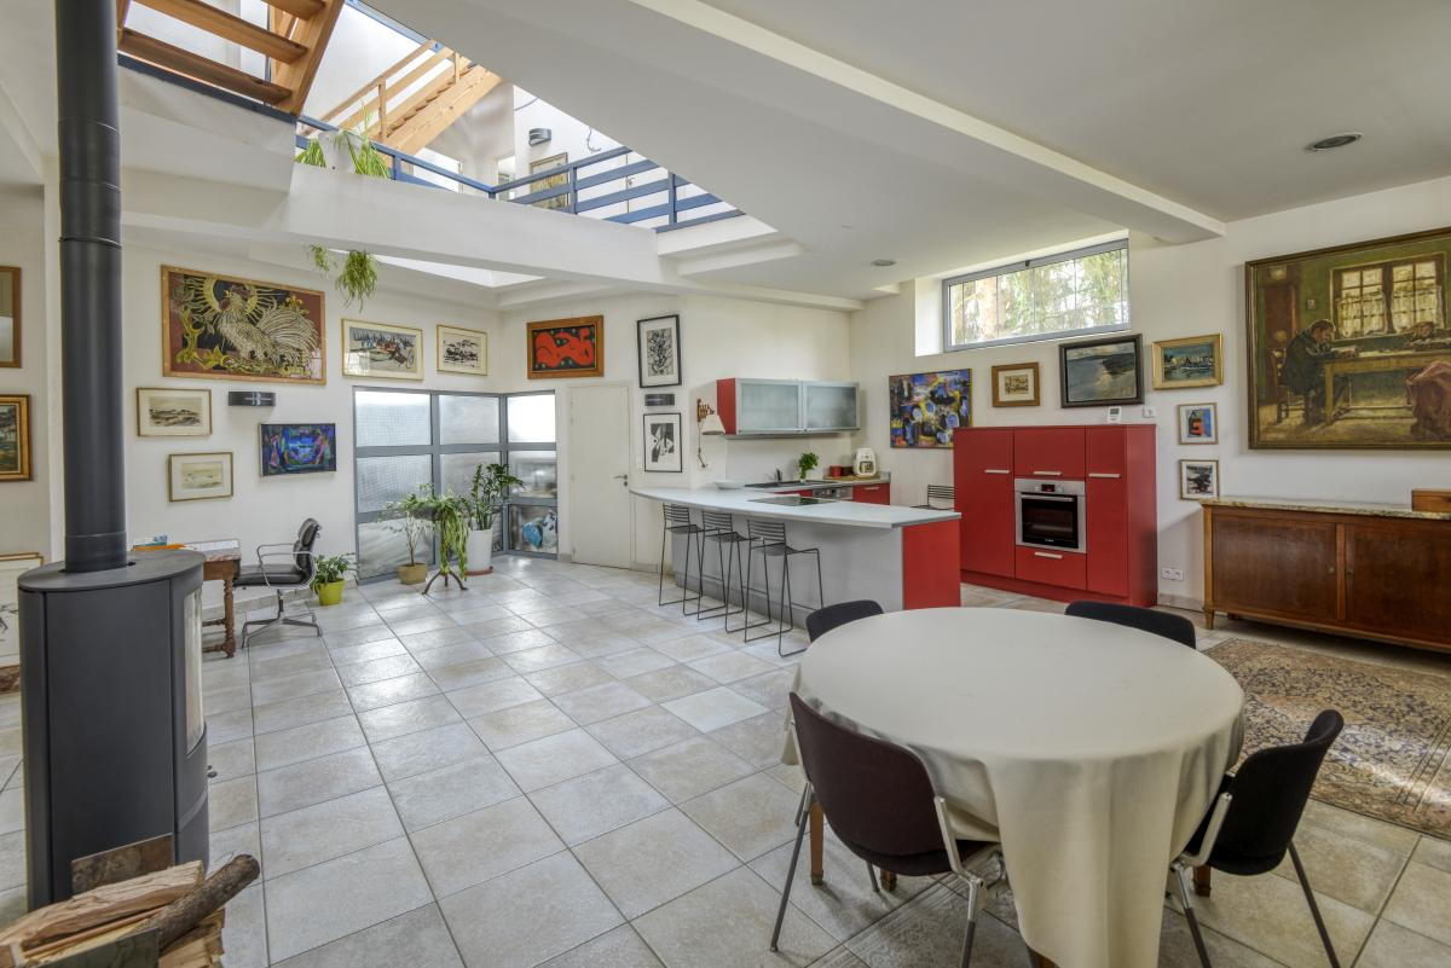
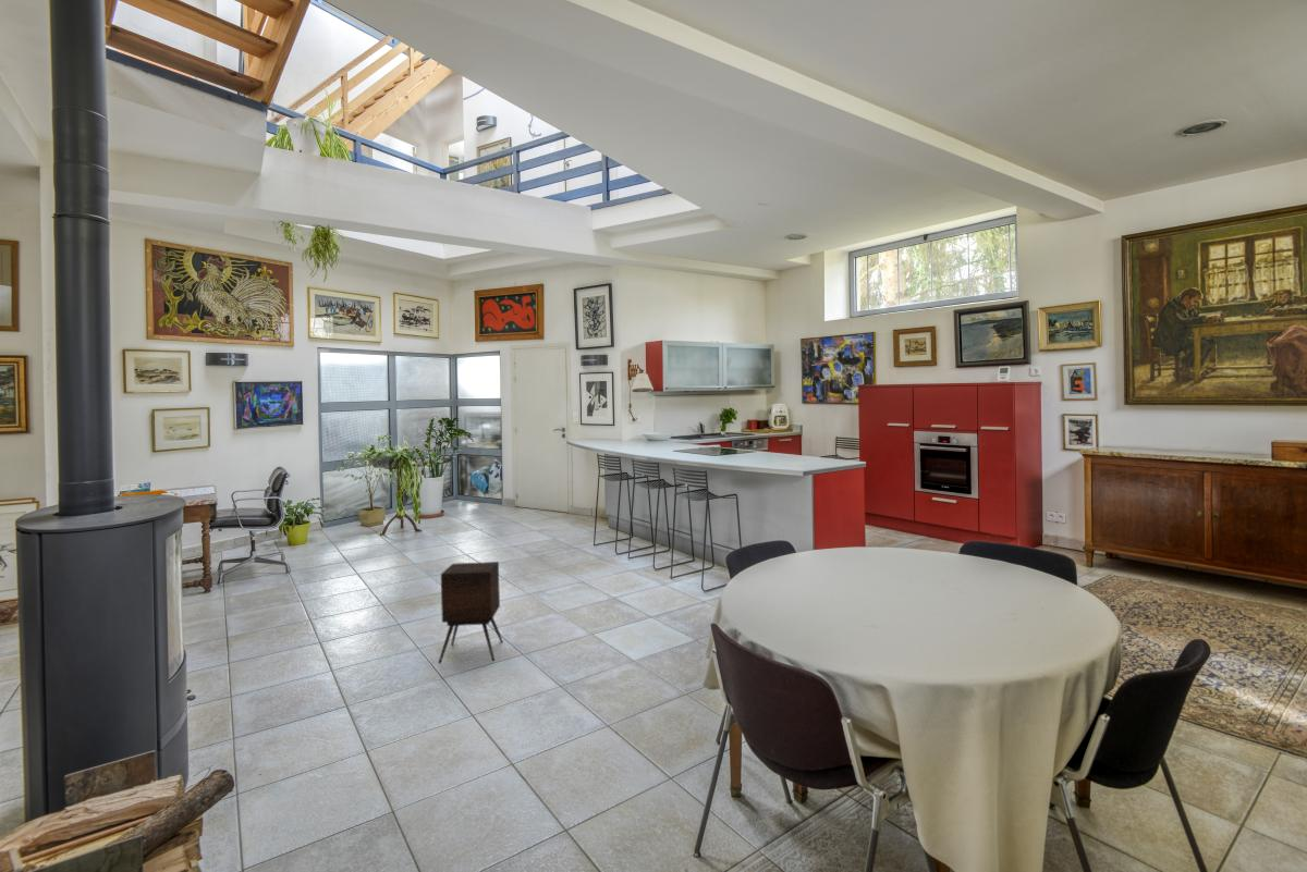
+ side table (471, 610)
